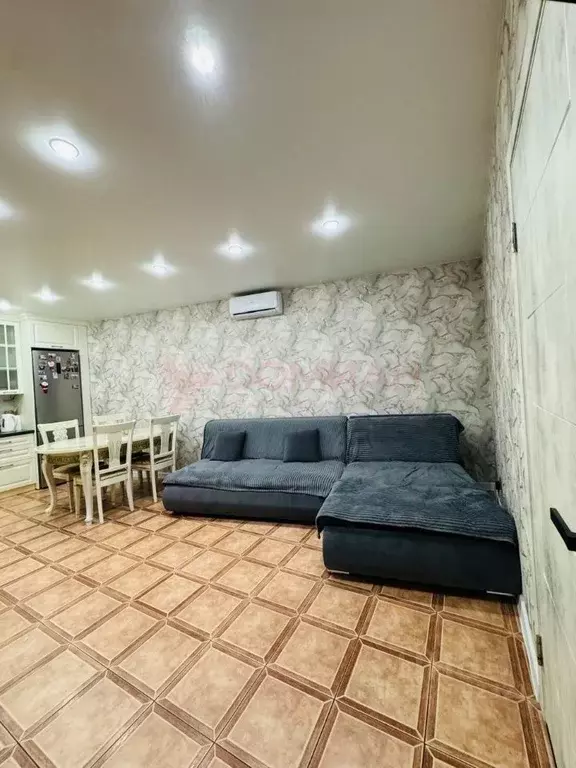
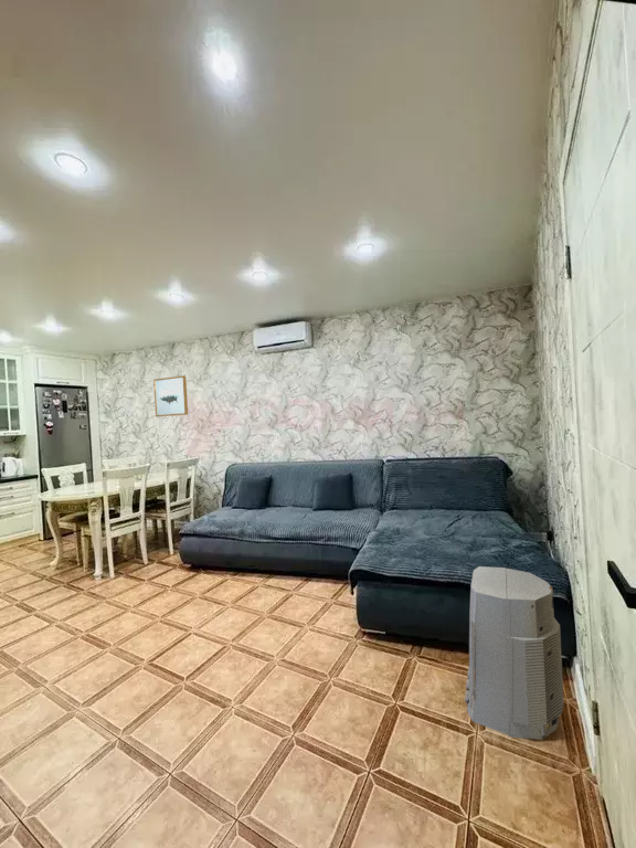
+ air purifier (509, 645)
+ wall art (170, 396)
